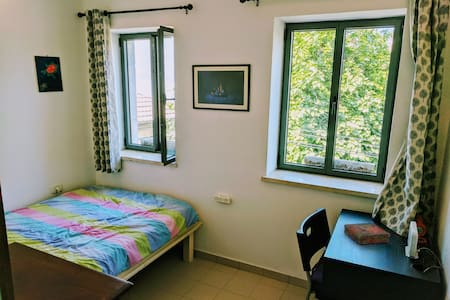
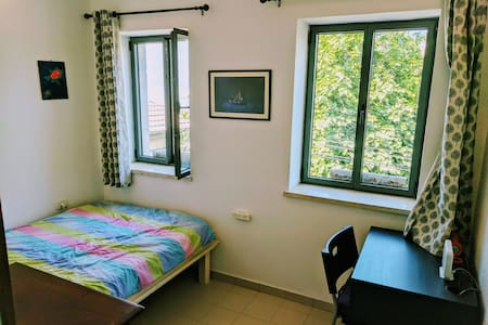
- book (365, 233)
